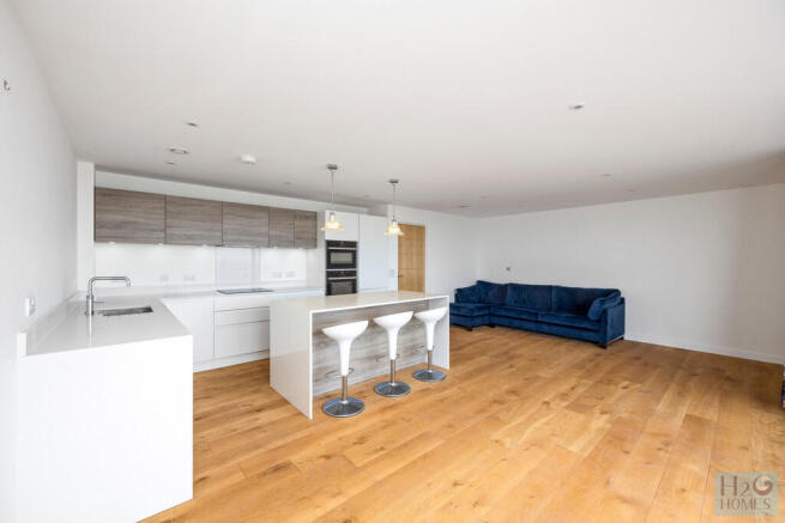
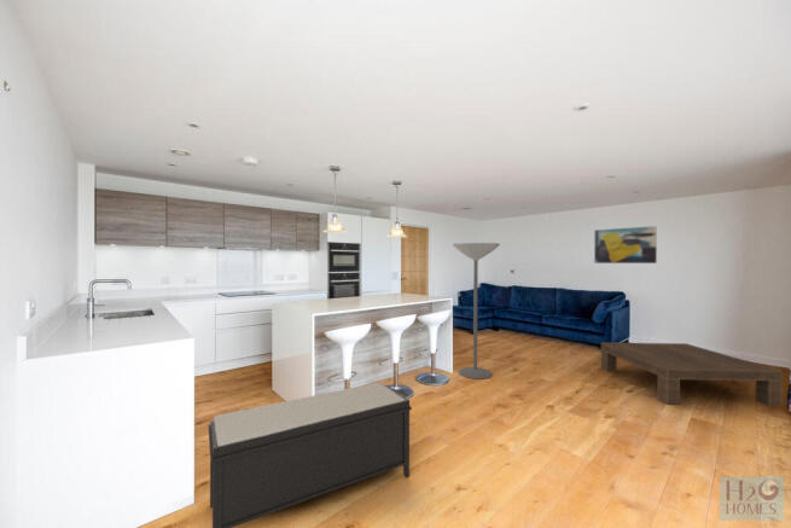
+ floor lamp (475, 308)
+ bench (315, 448)
+ wall art (623, 245)
+ coffee table (677, 369)
